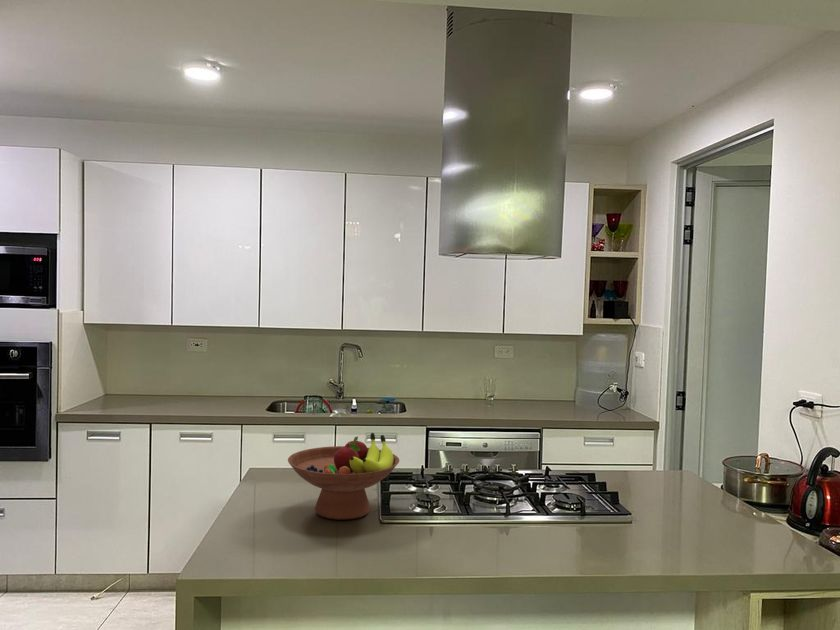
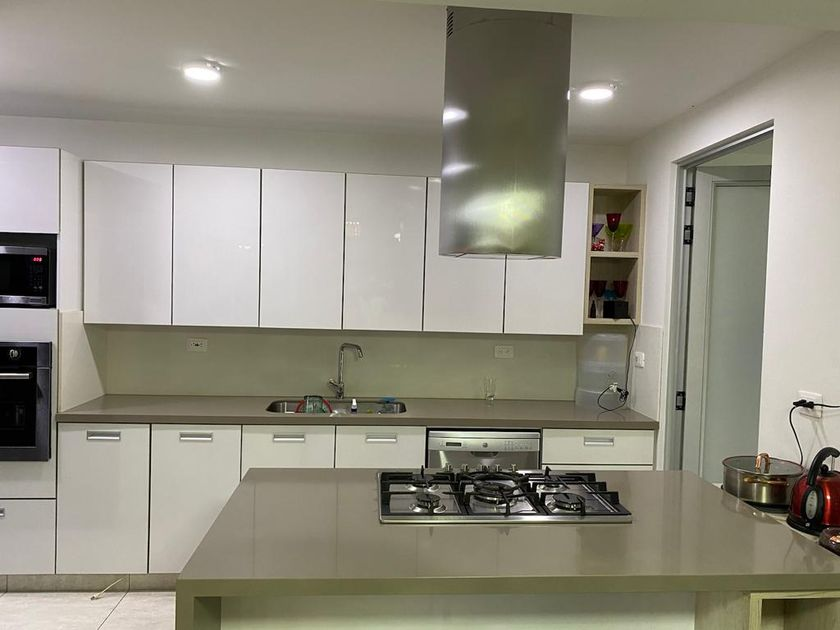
- fruit bowl (343, 475)
